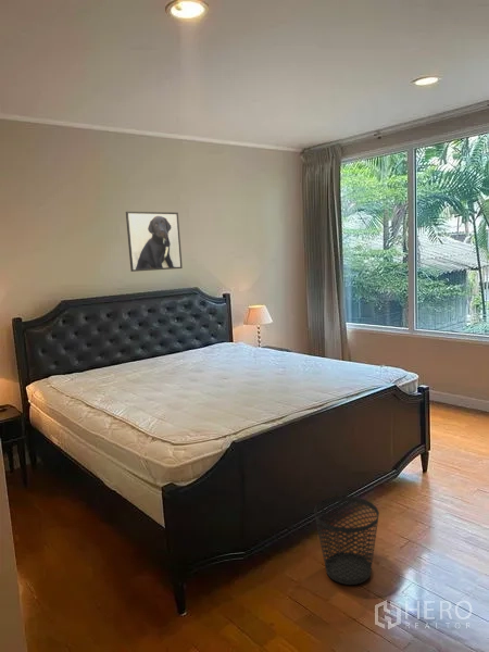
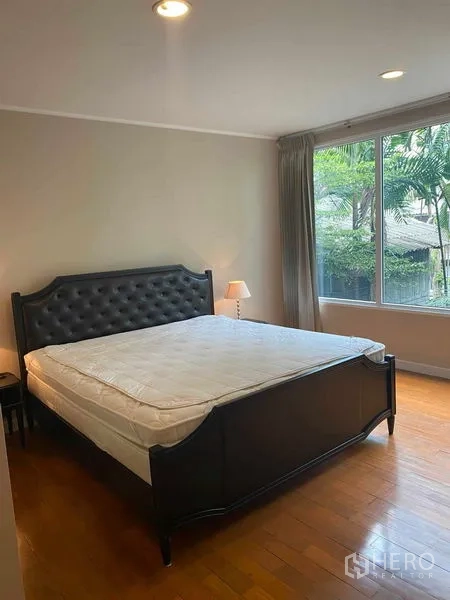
- wastebasket (347, 541)
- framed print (154, 240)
